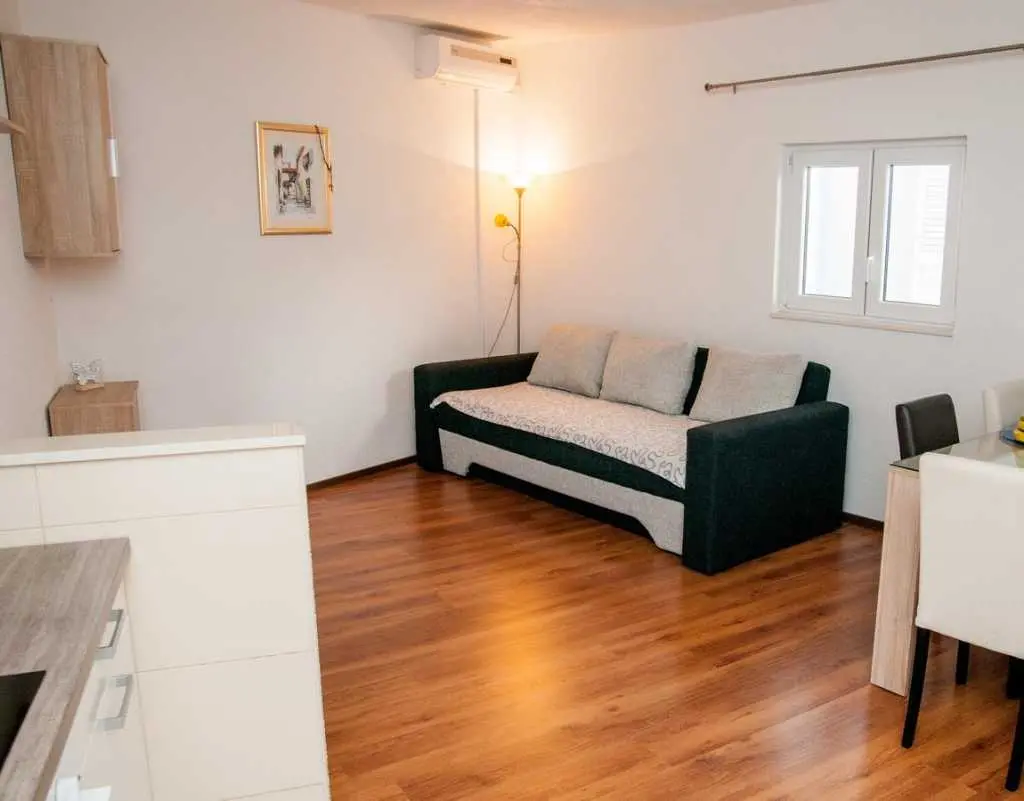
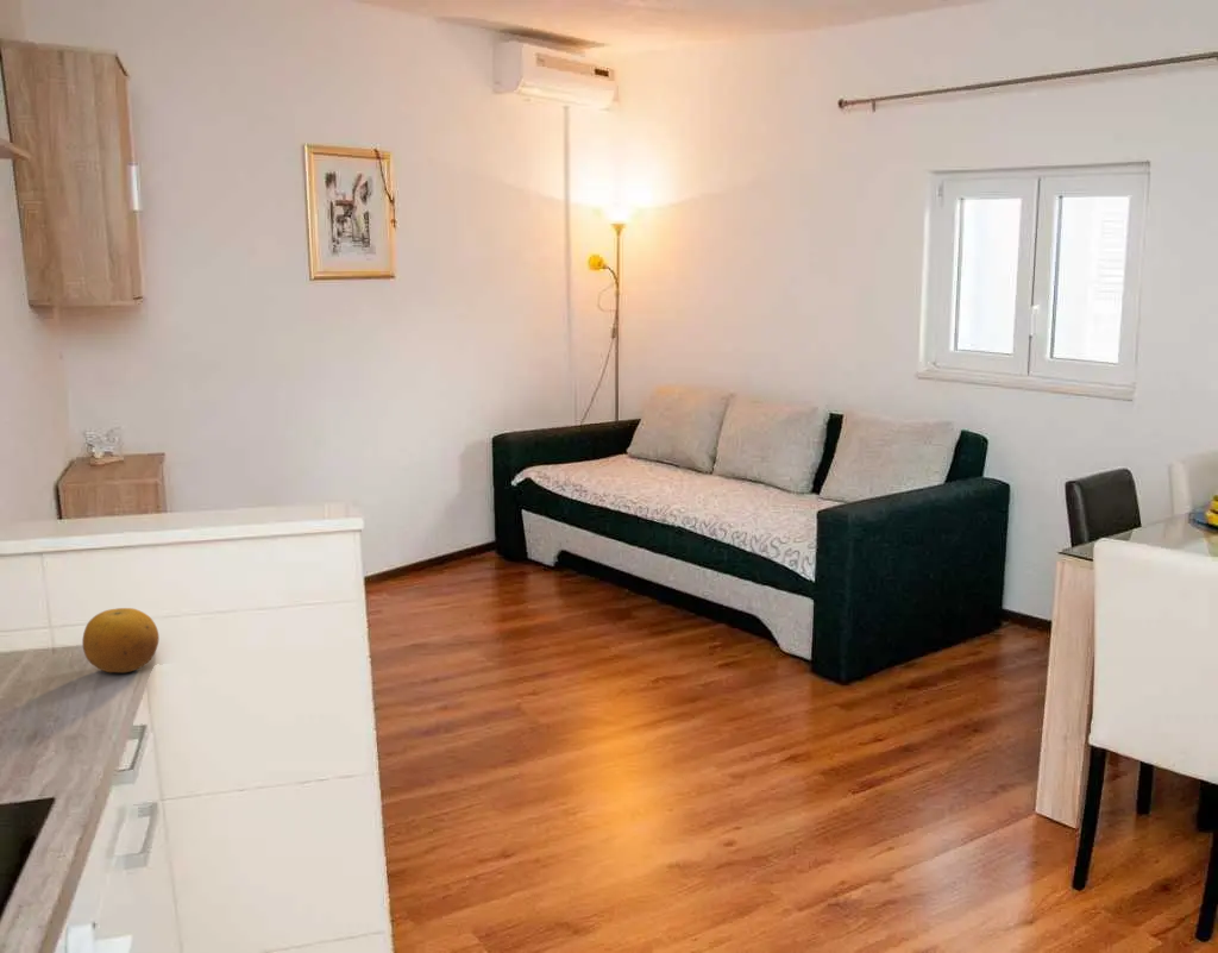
+ fruit (120, 640)
